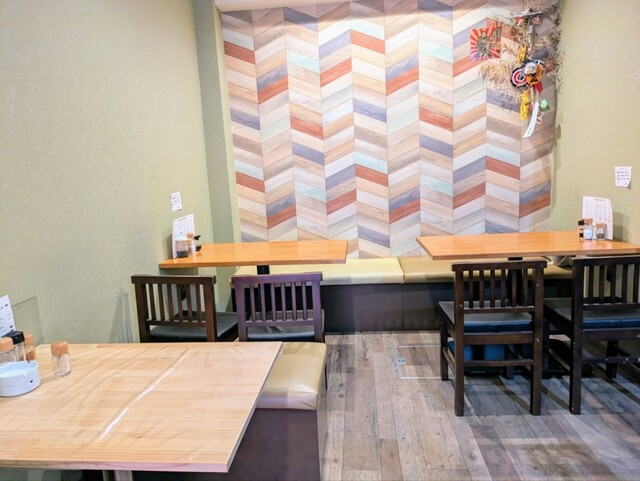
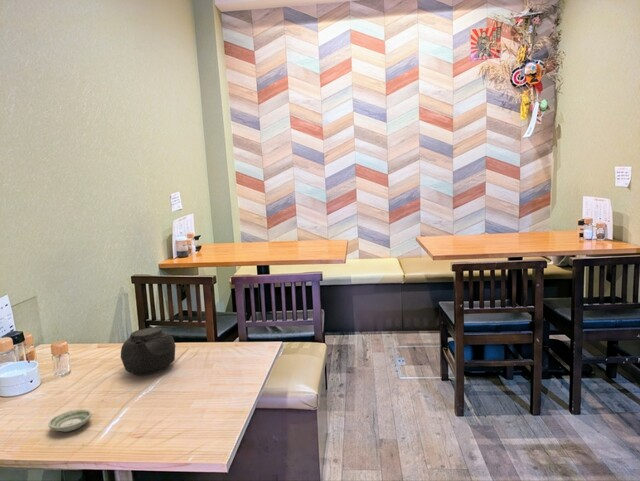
+ teapot (147, 352)
+ saucer (70, 422)
